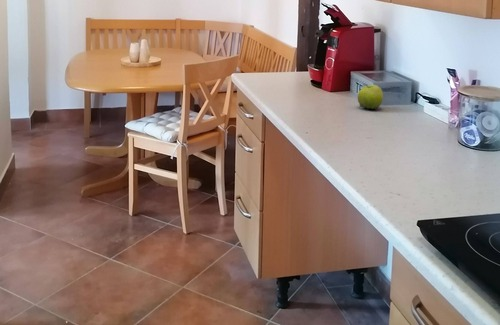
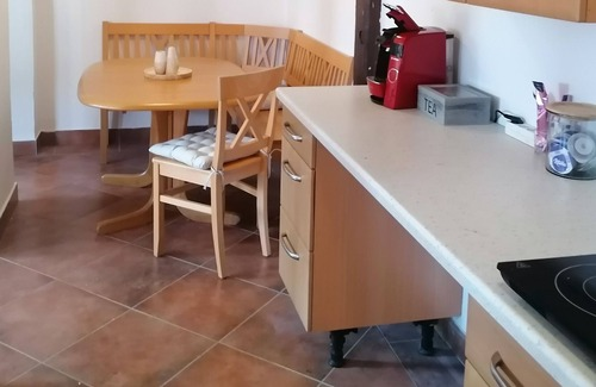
- fruit (370, 96)
